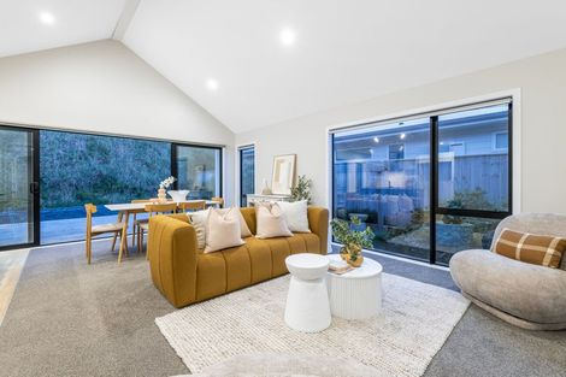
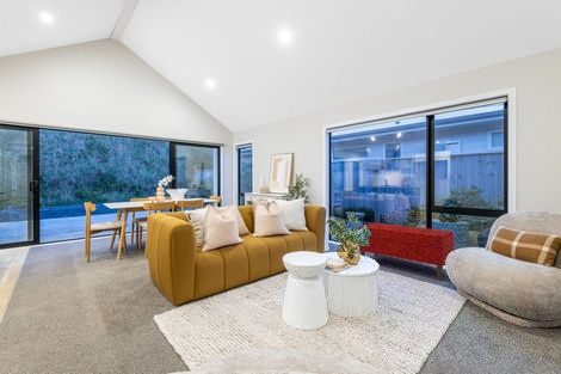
+ bench (402, 247)
